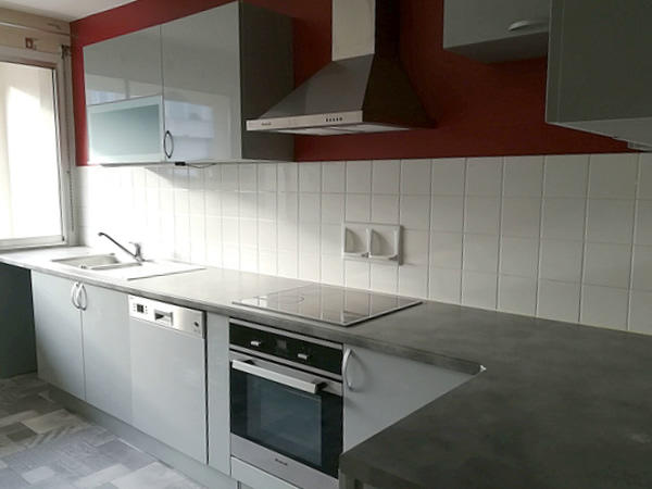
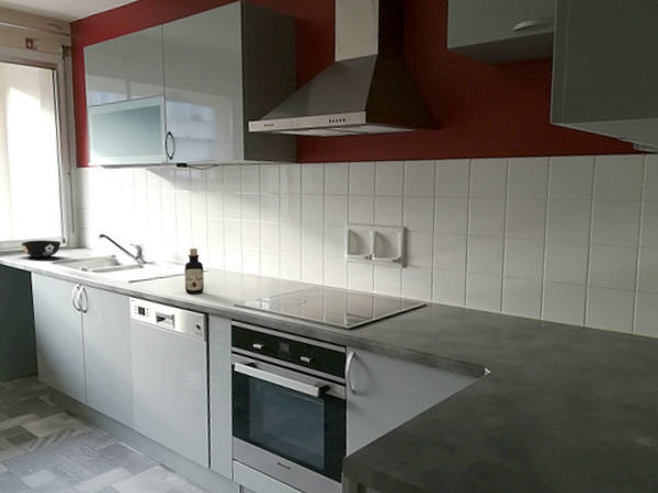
+ bottle (193, 271)
+ bowl (42, 249)
